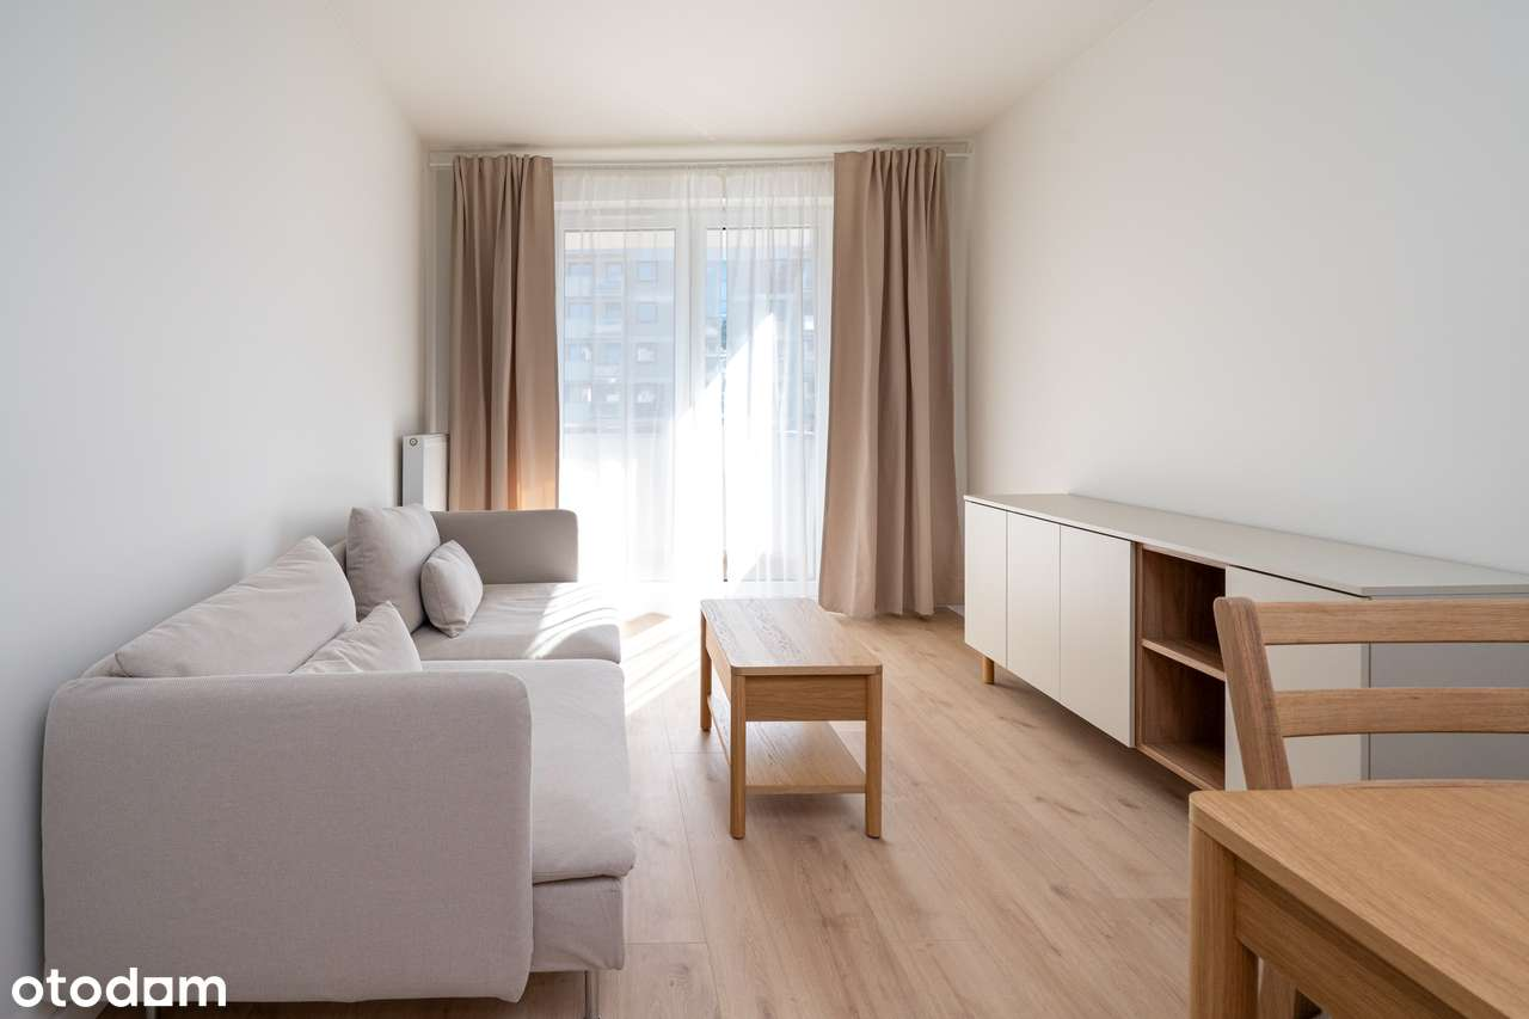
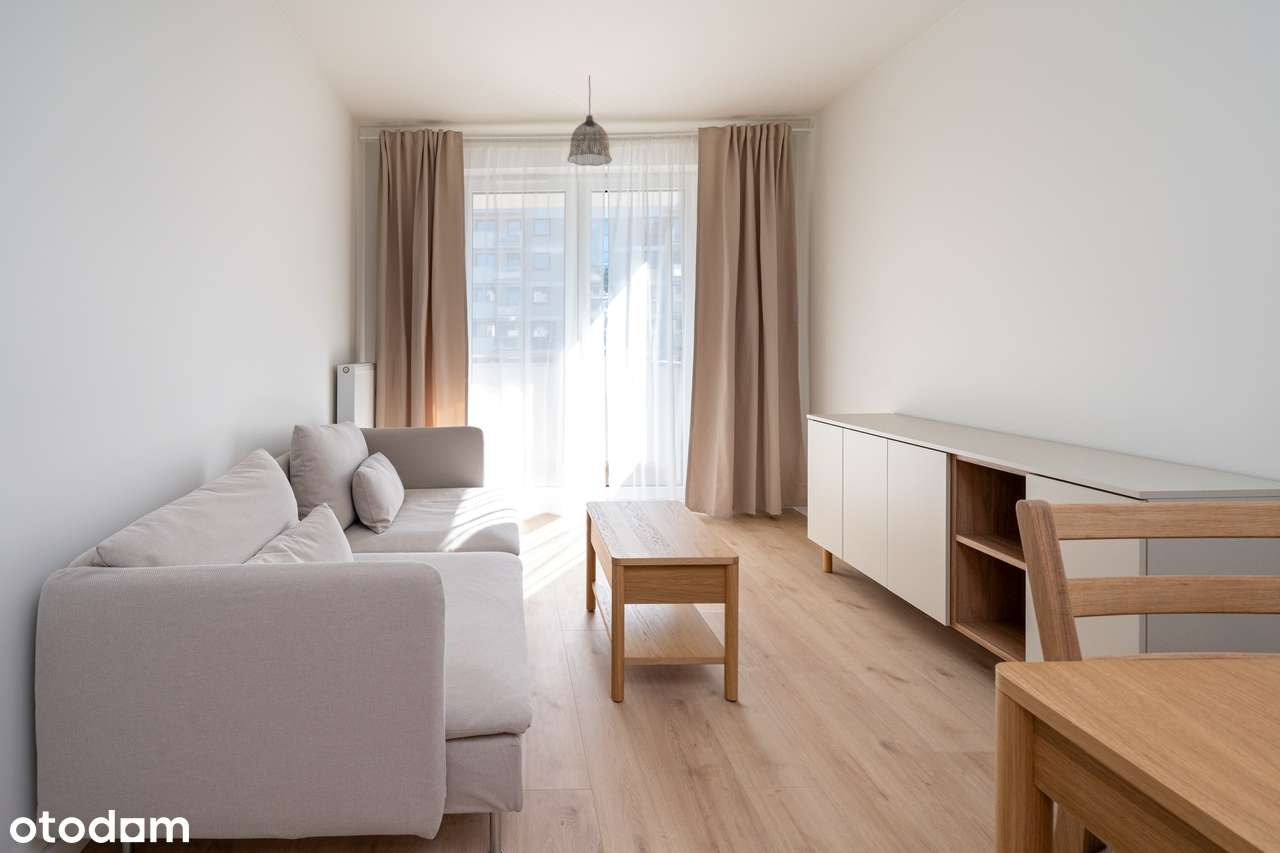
+ pendant lamp (589, 117)
